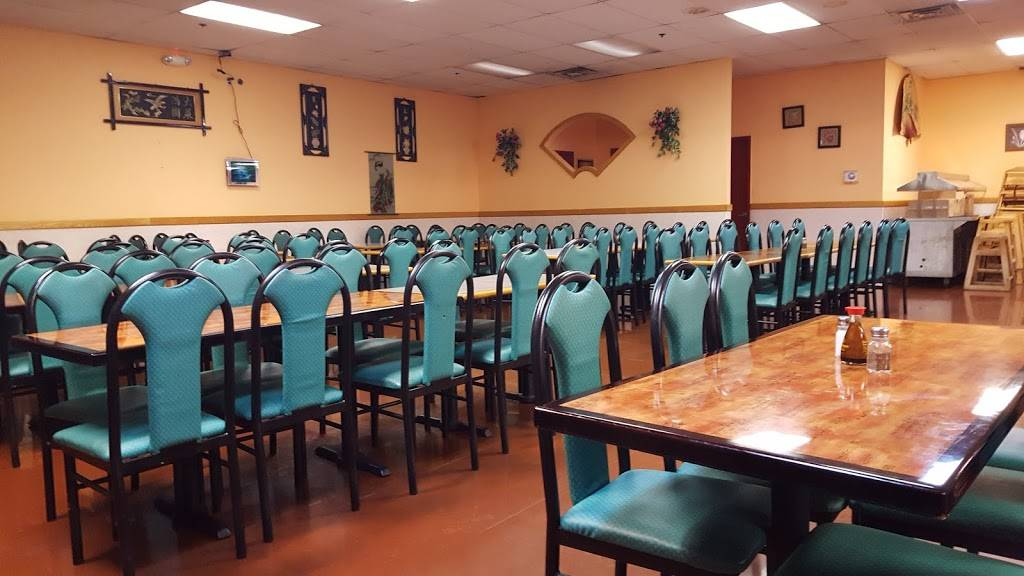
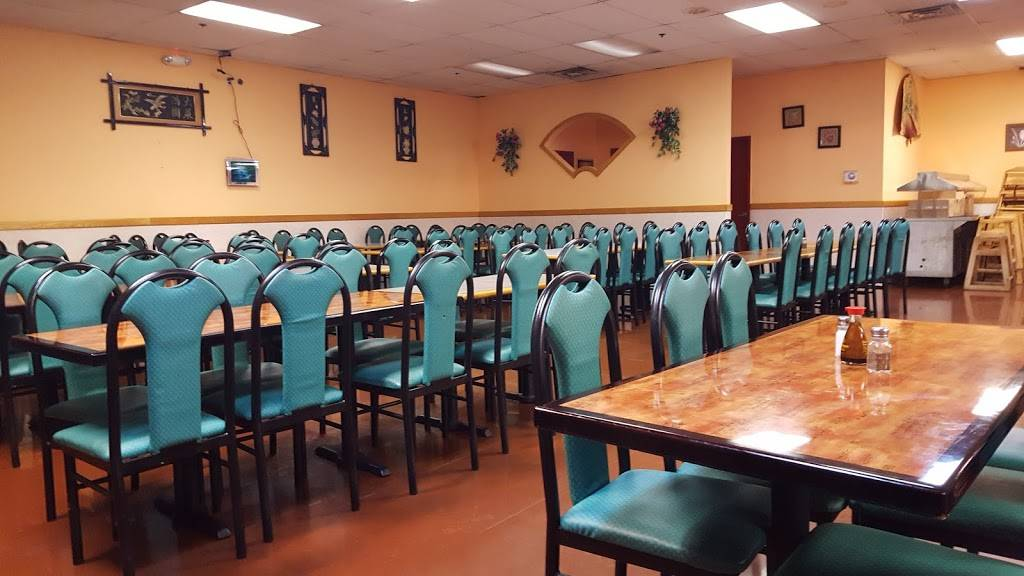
- wall scroll (381, 179)
